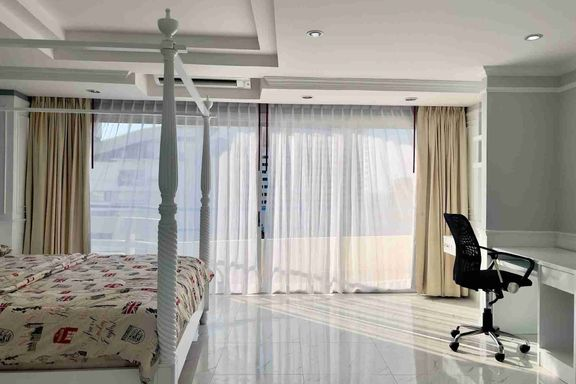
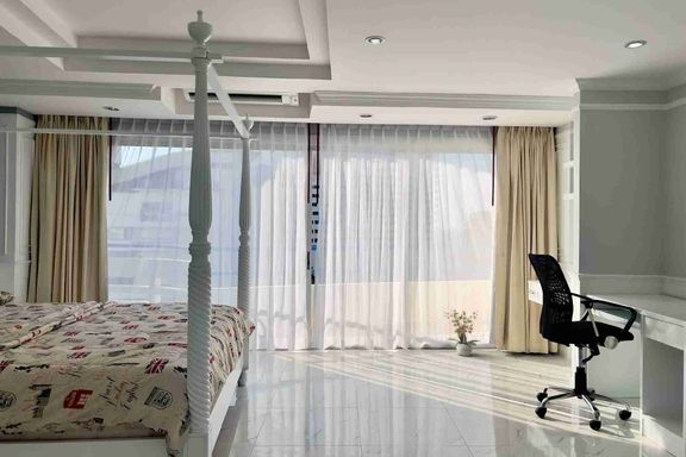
+ potted plant (461, 332)
